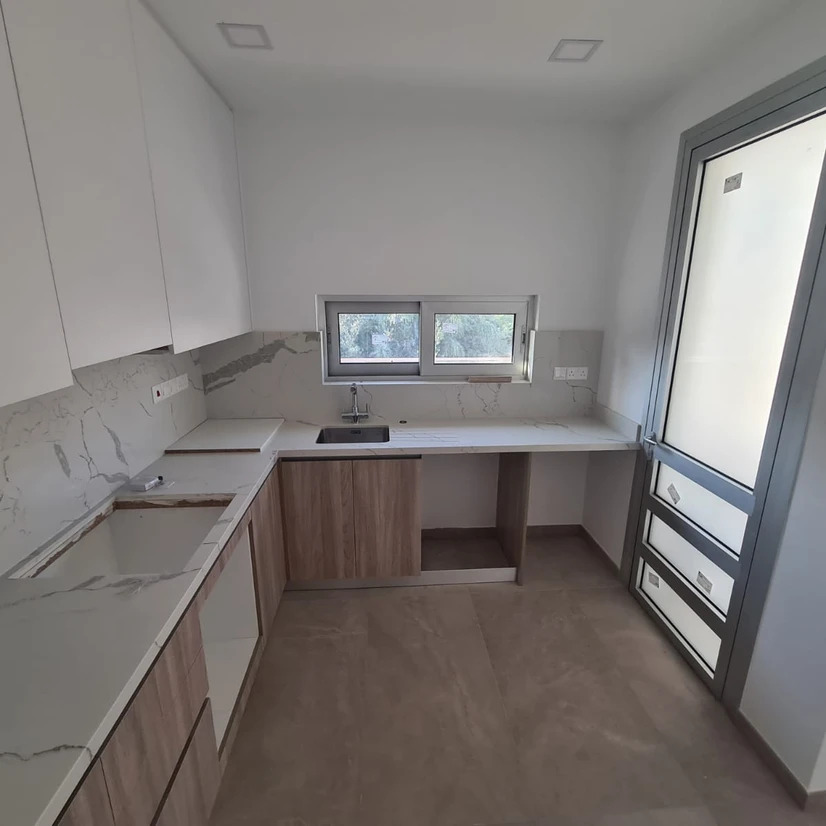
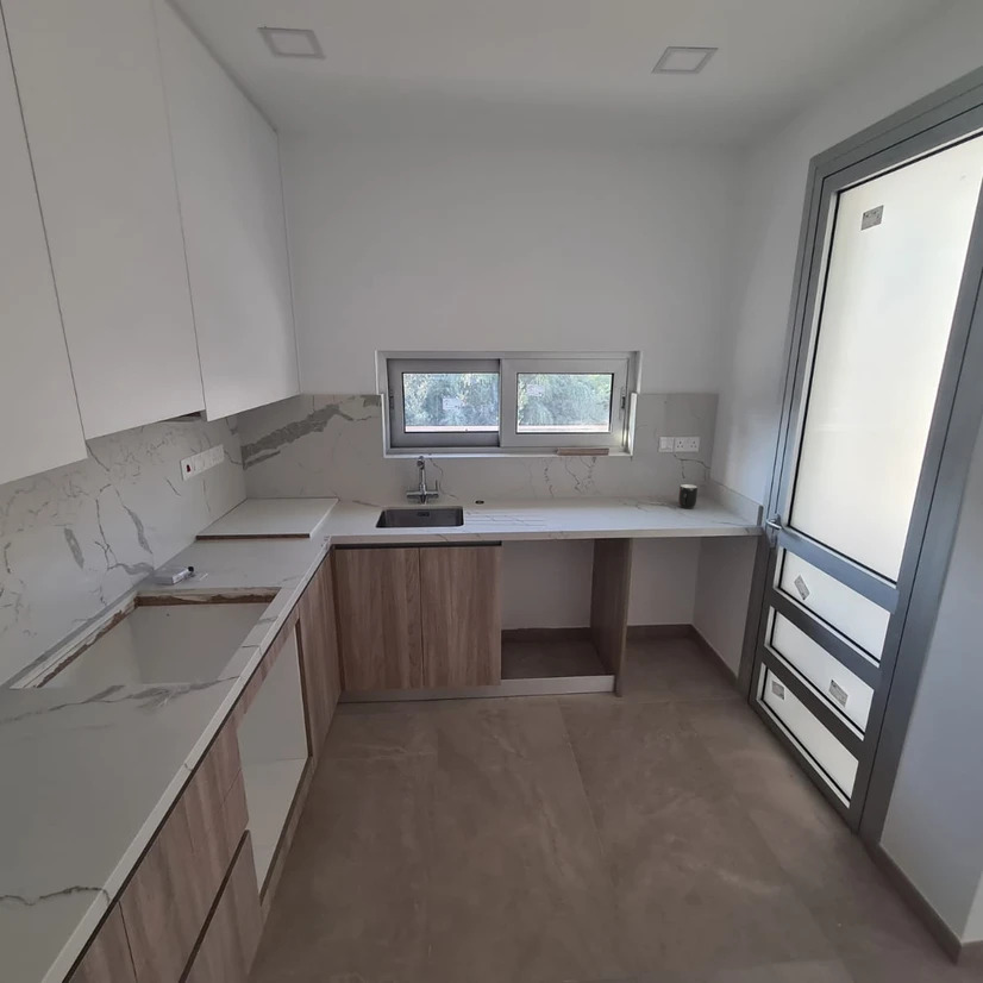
+ mug (687, 496)
